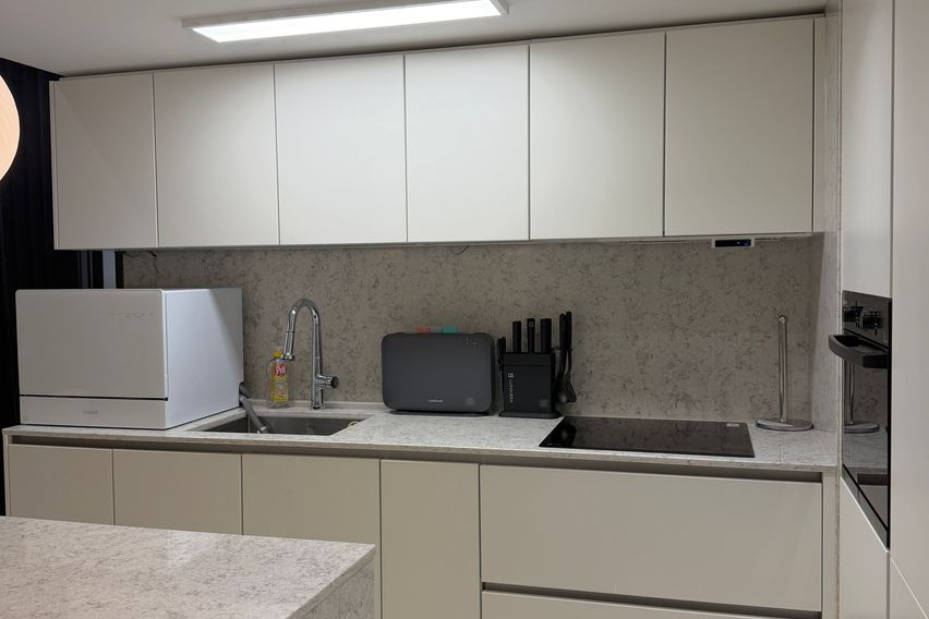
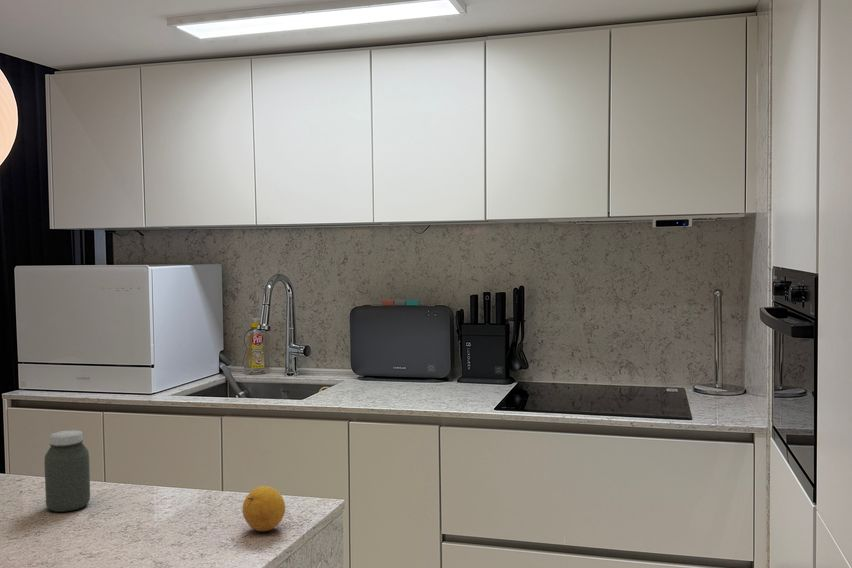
+ fruit (264, 508)
+ jar (67, 470)
